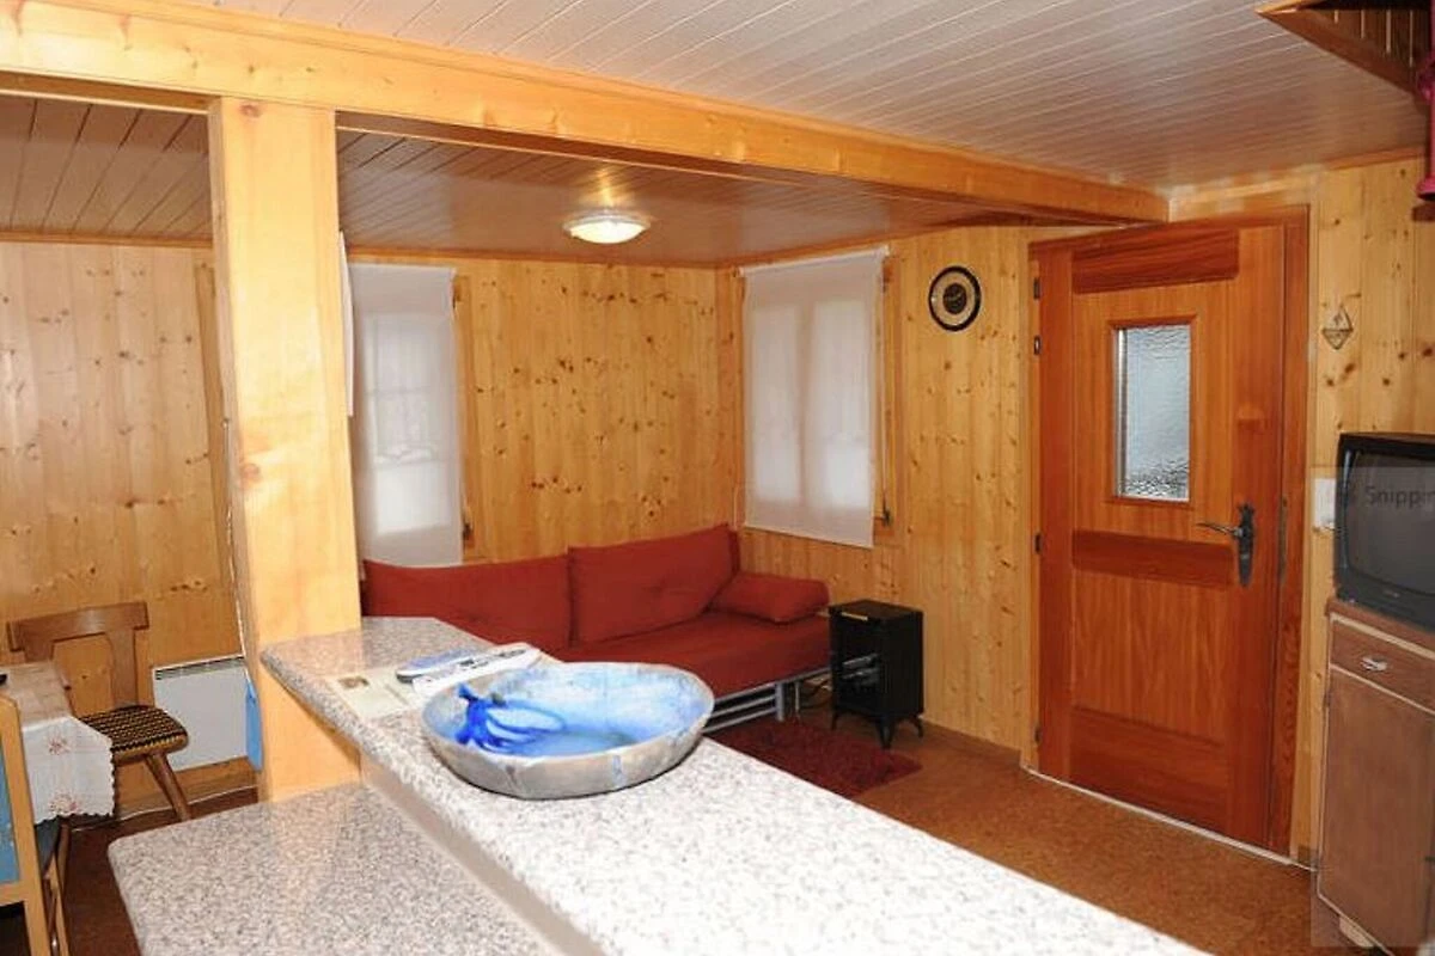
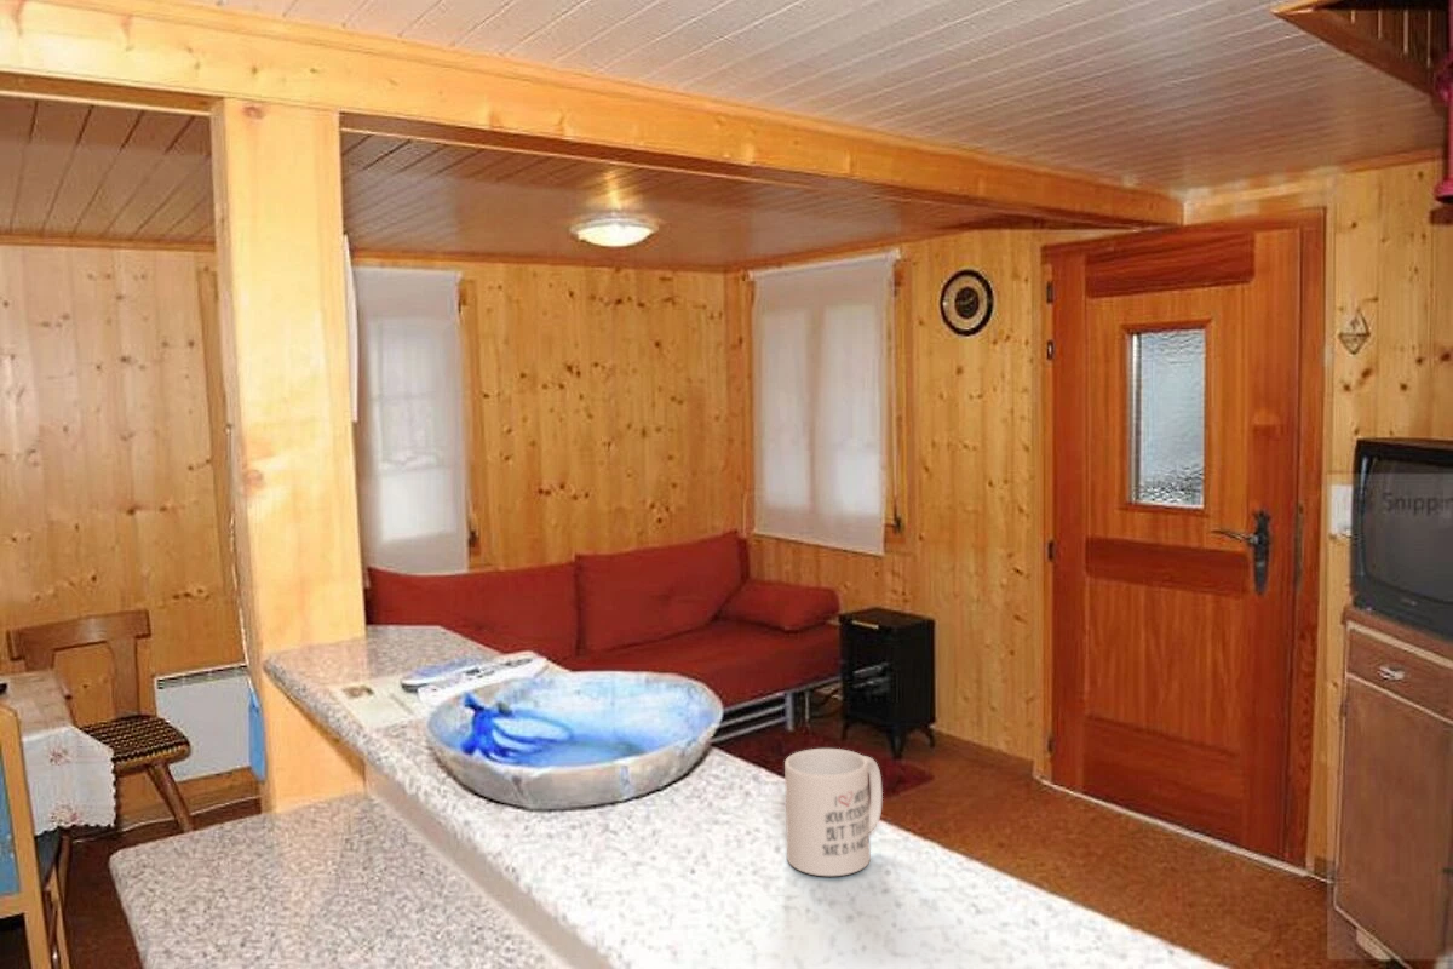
+ mug (839, 804)
